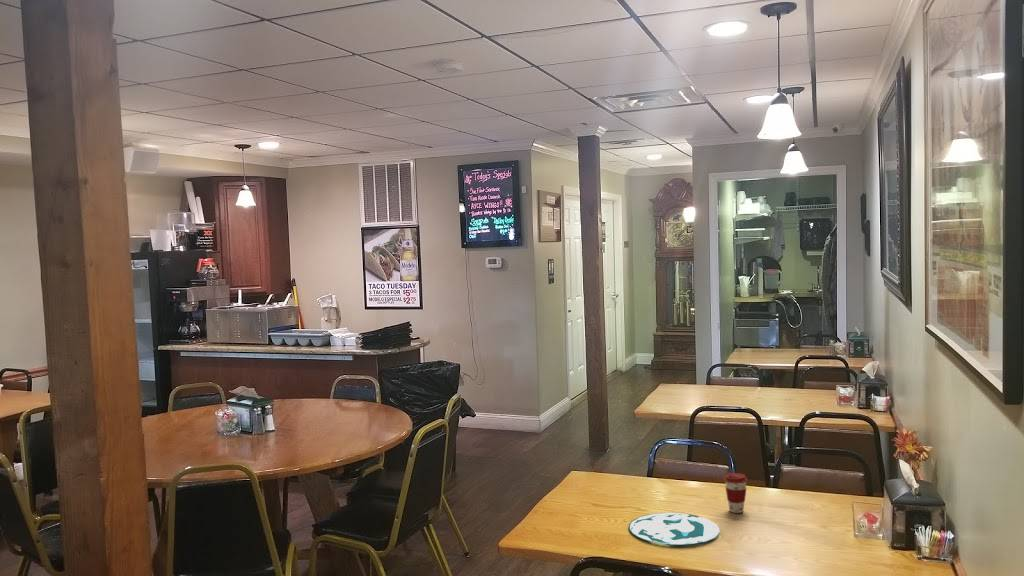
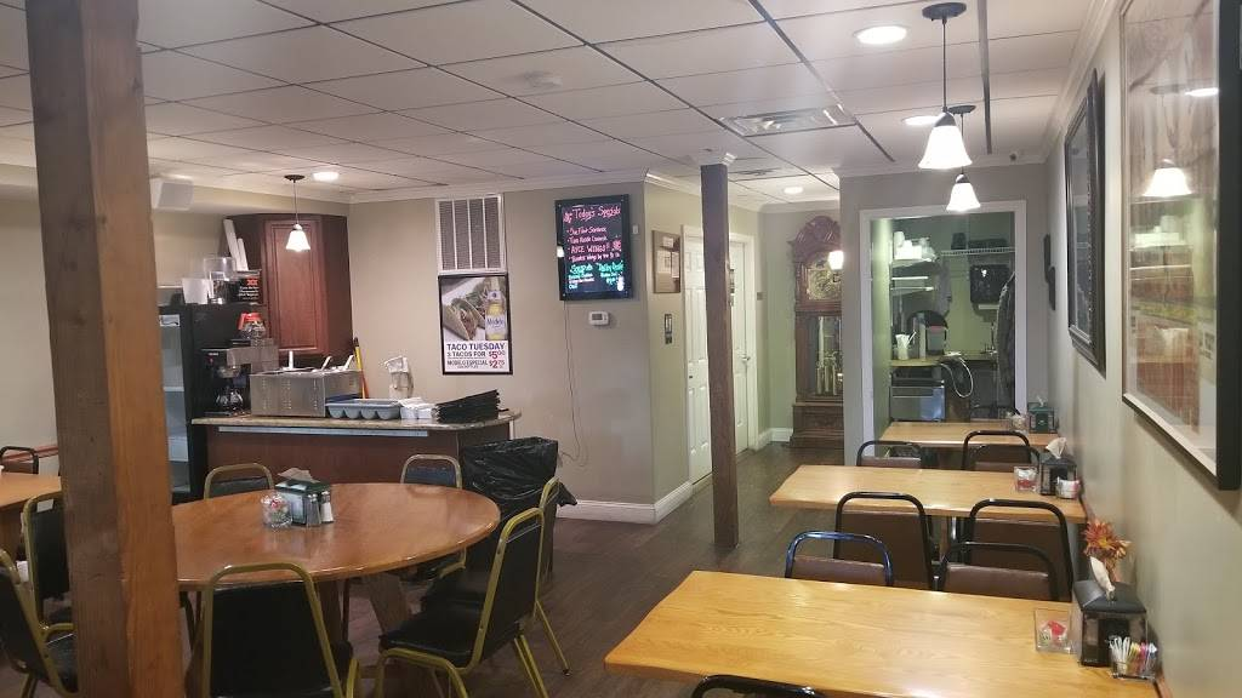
- plate (673, 524)
- coffee cup (736, 493)
